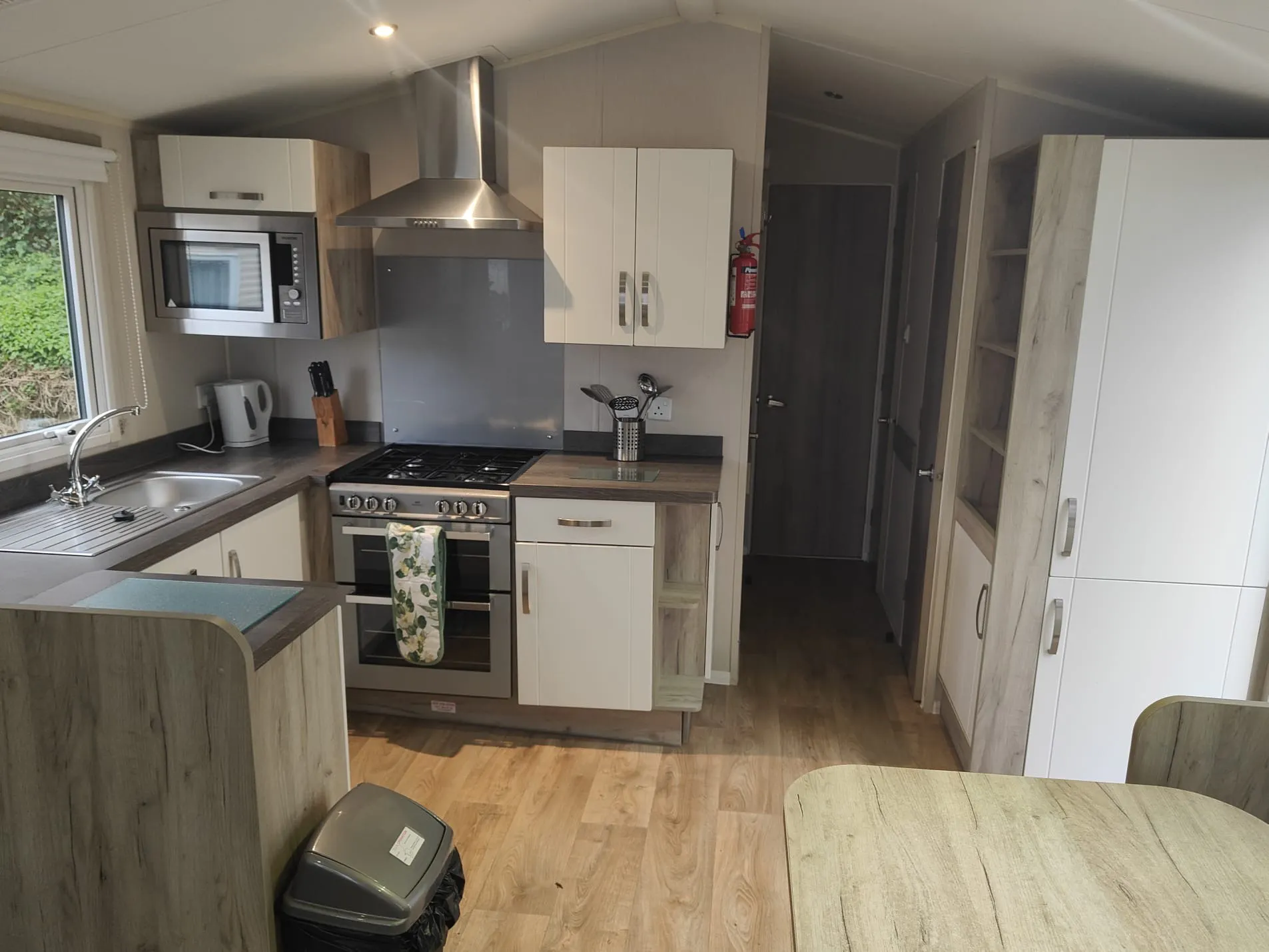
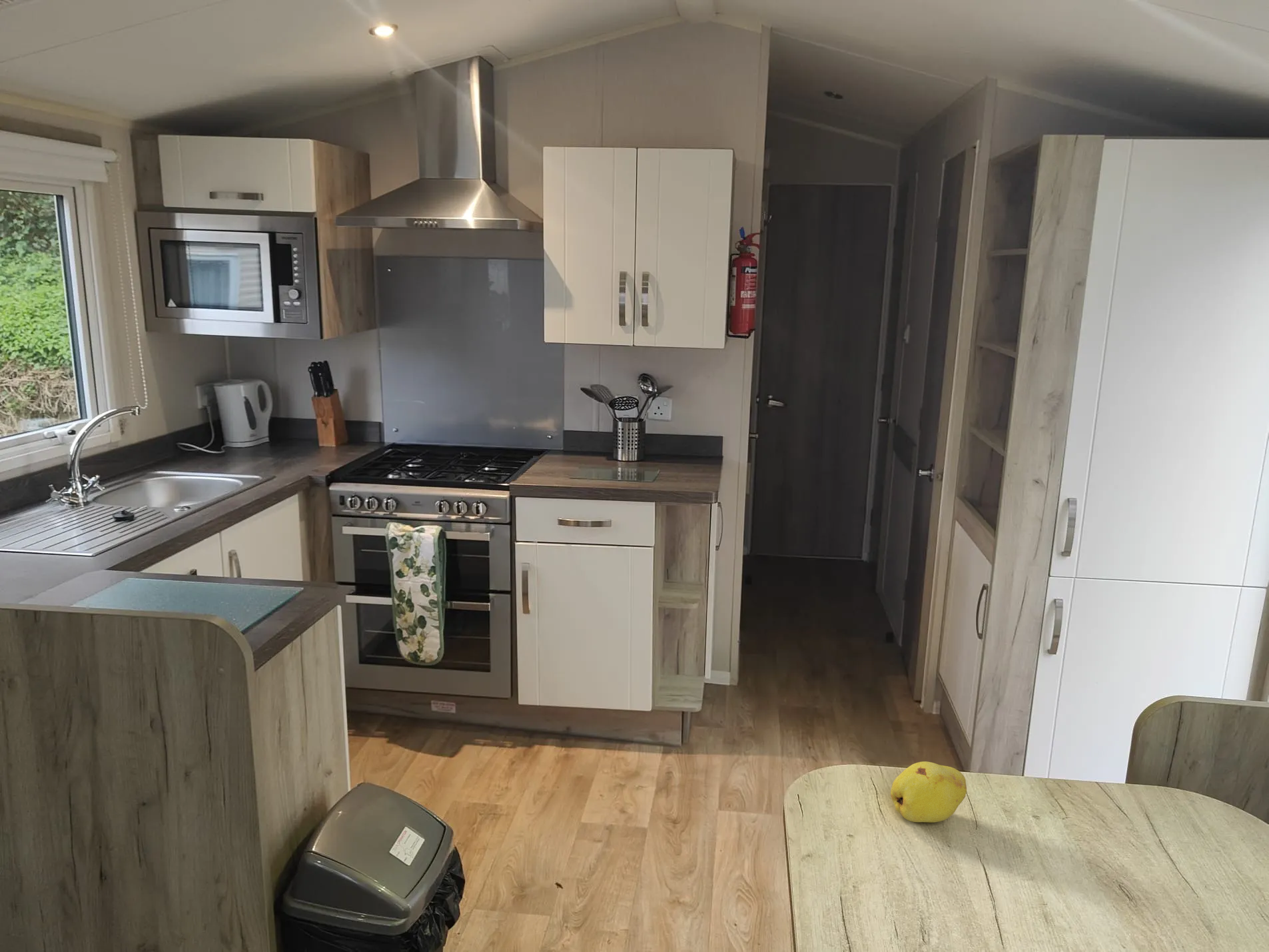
+ fruit (931, 790)
